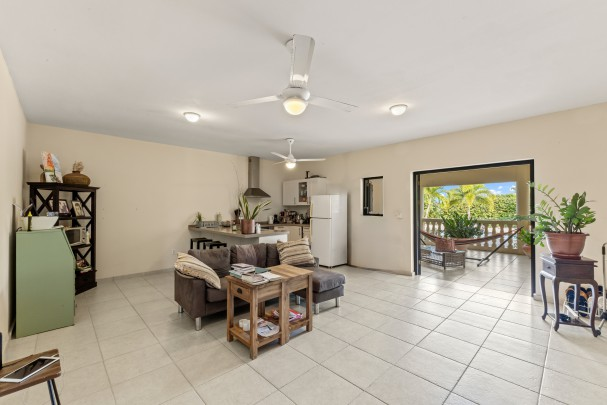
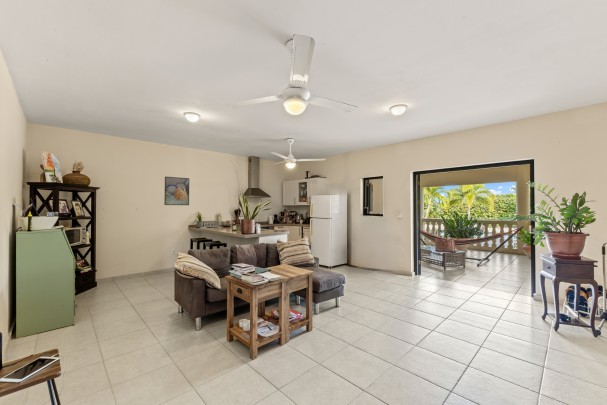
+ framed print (177, 191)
